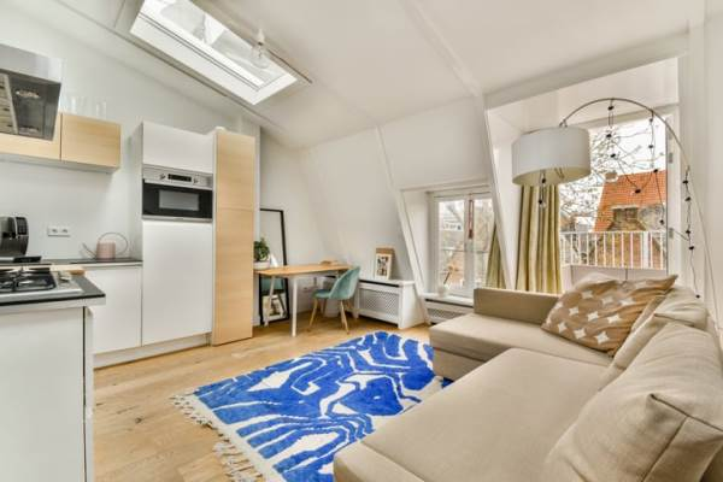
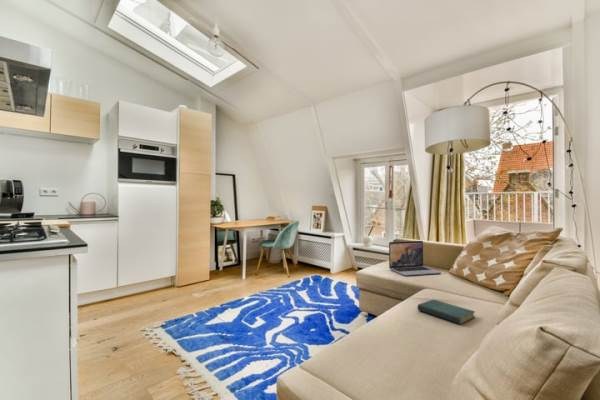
+ book (445, 310)
+ laptop (414, 257)
